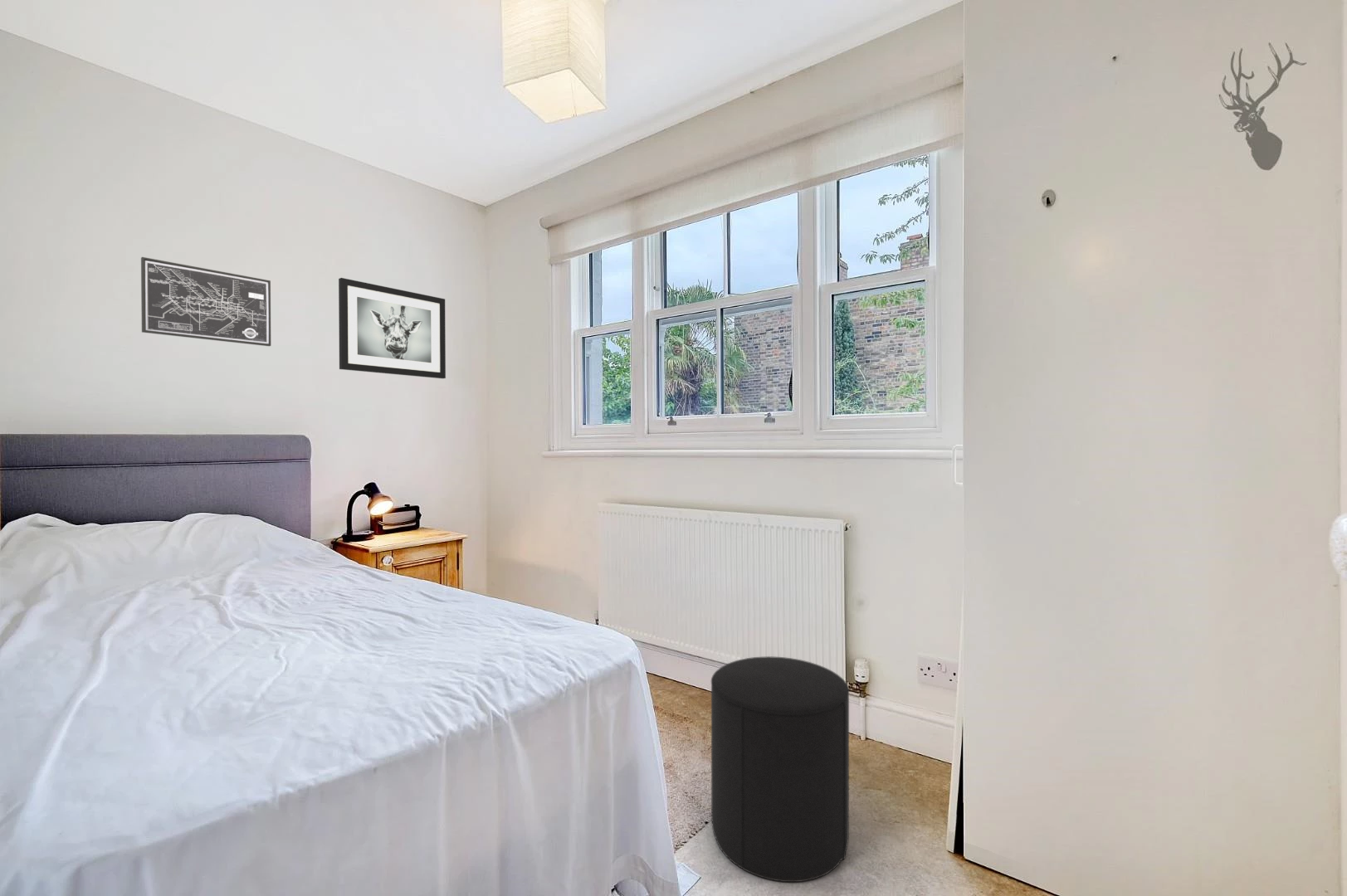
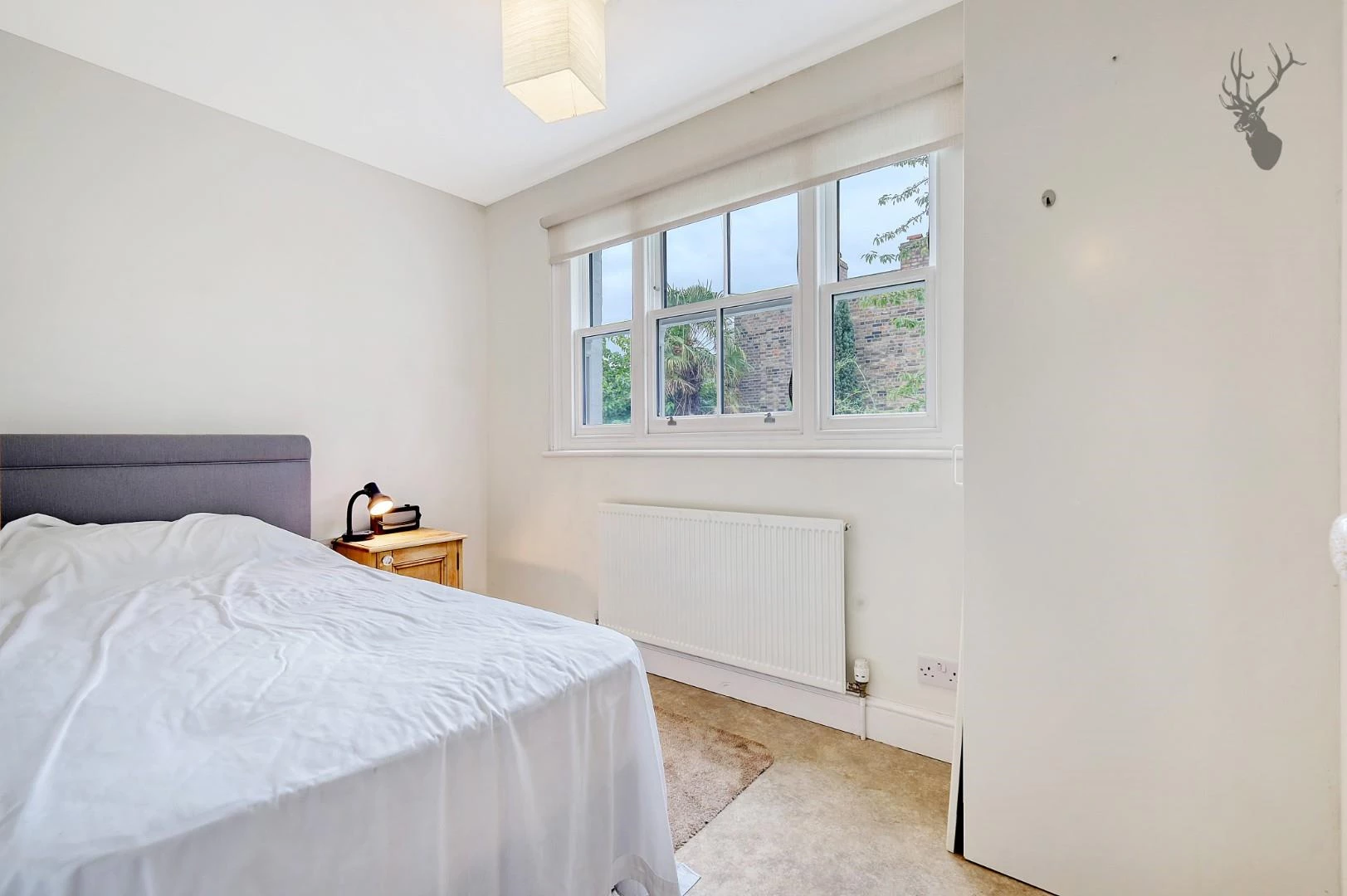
- stool (778, 753)
- wall art (395, 331)
- wall art (210, 304)
